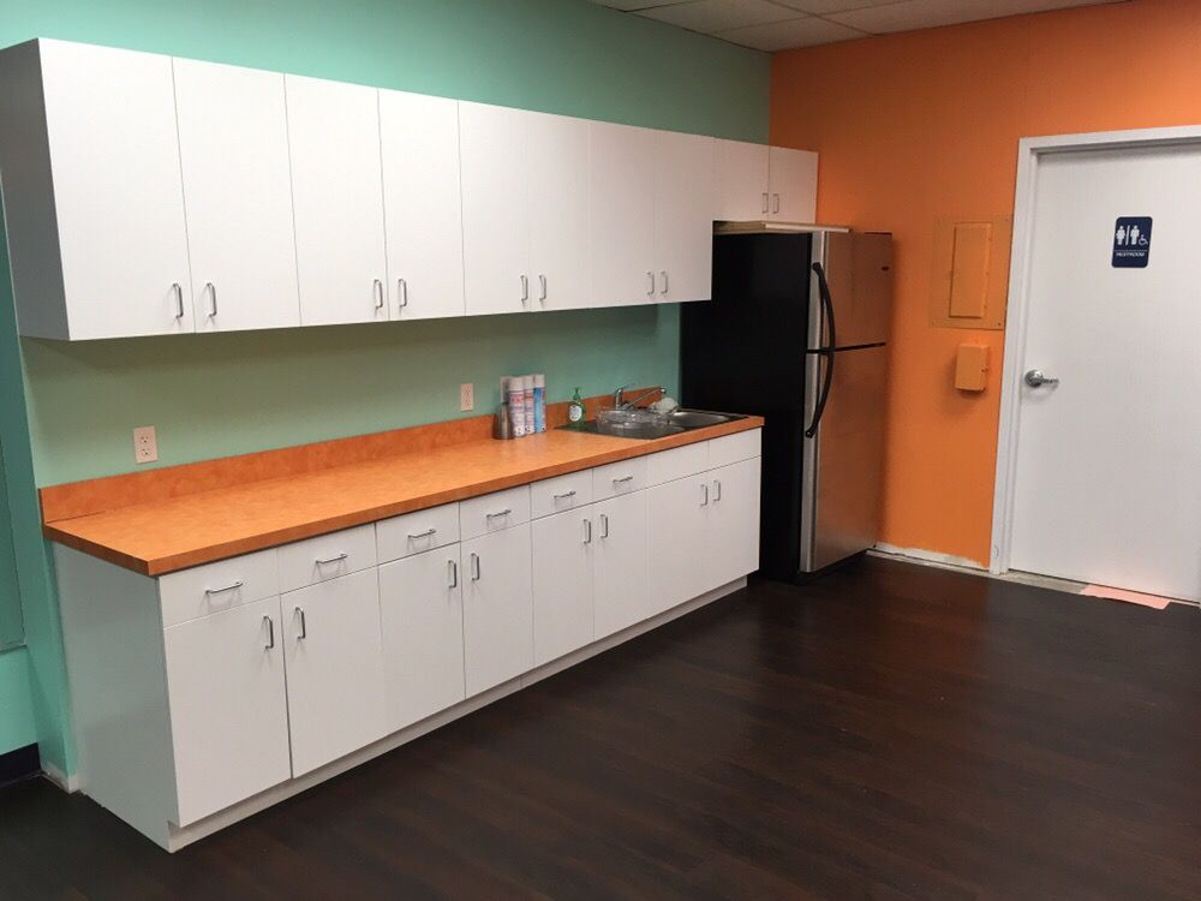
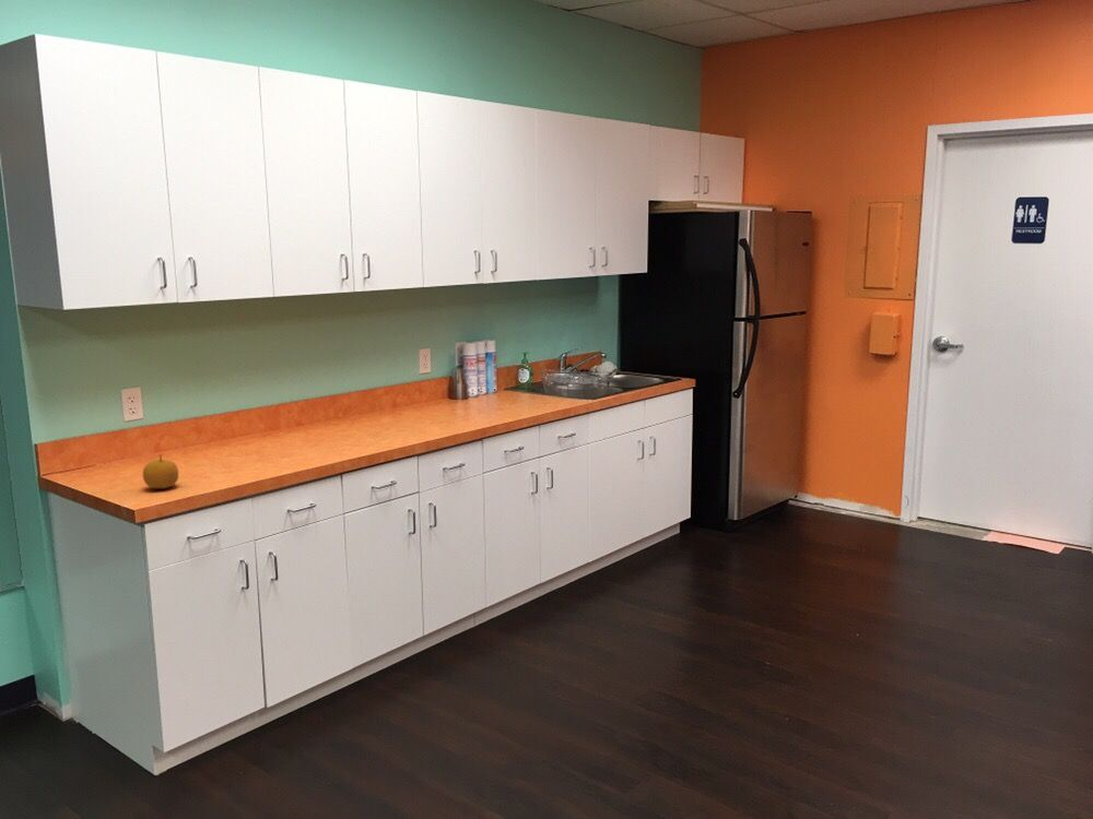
+ fruit (161, 471)
